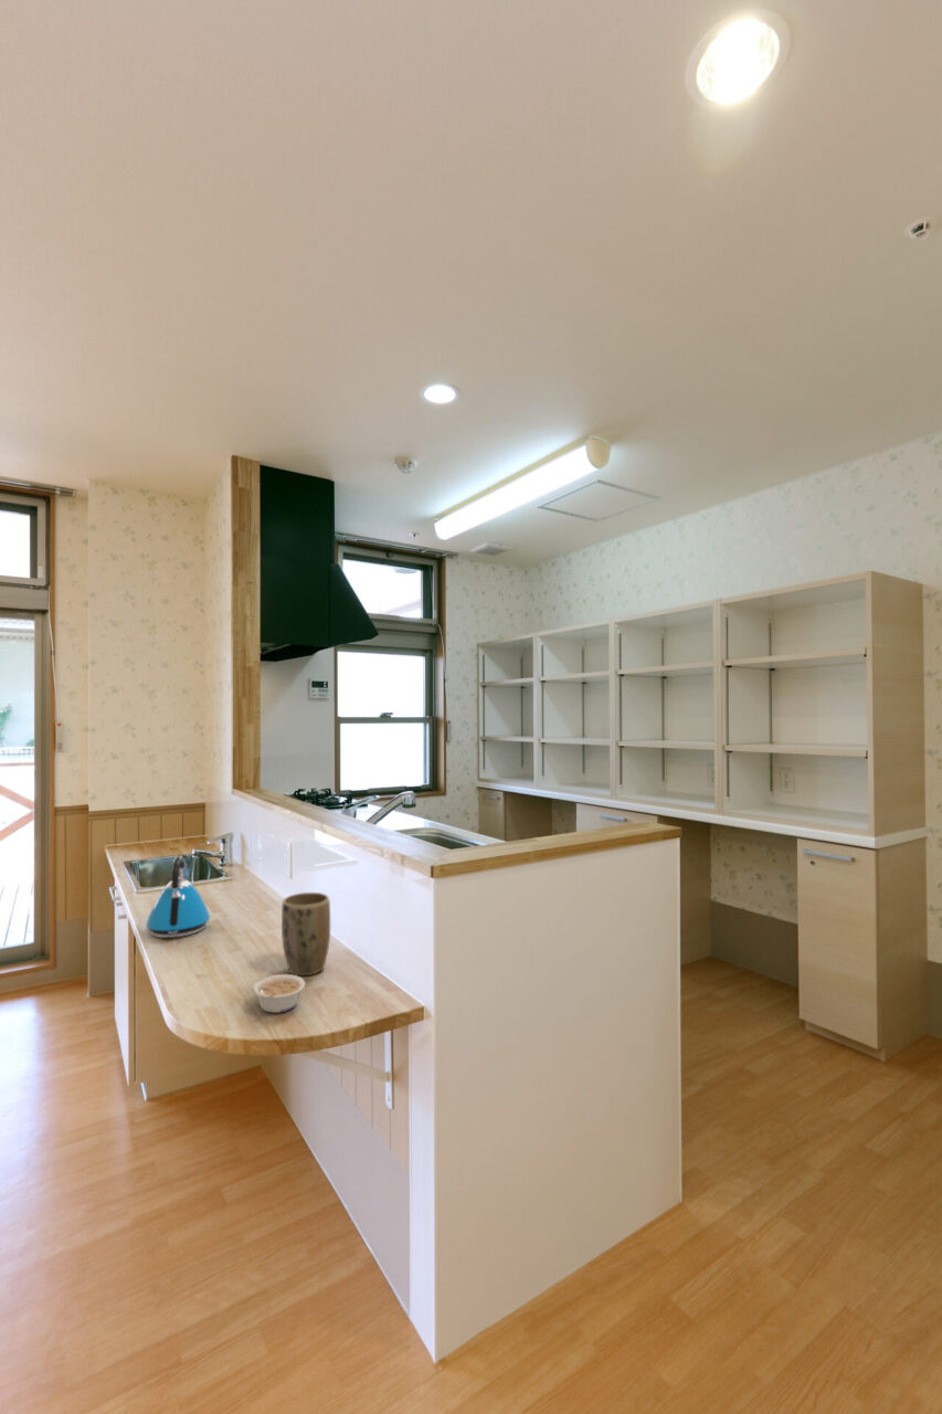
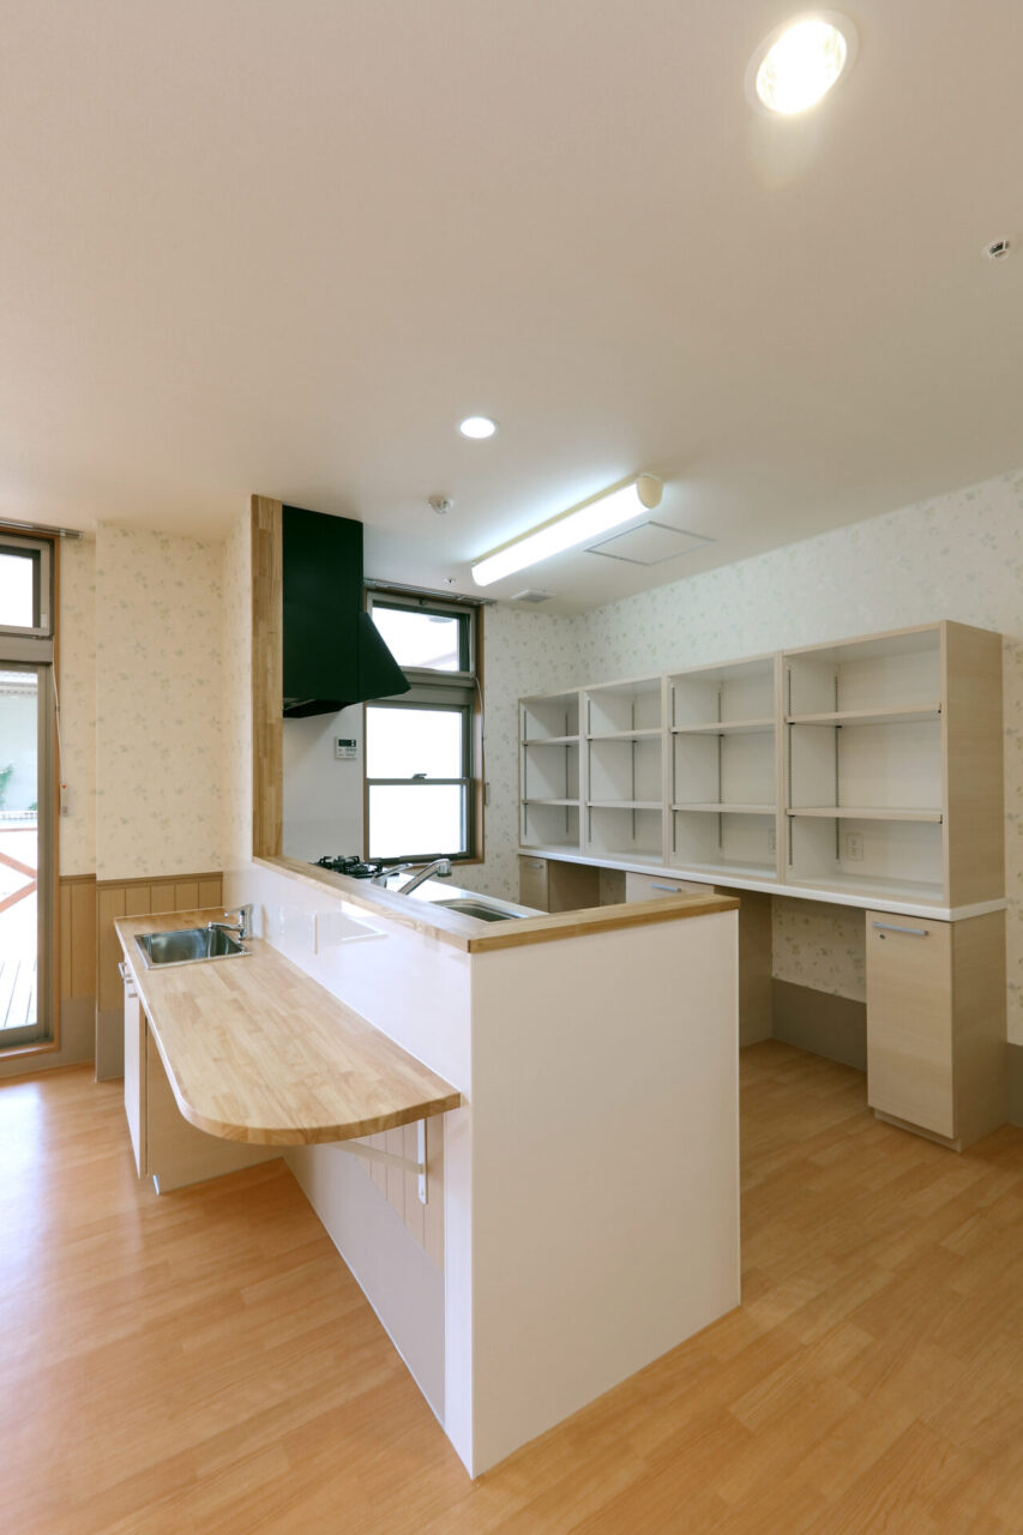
- kettle (178, 893)
- plant pot (306, 933)
- legume (279, 993)
